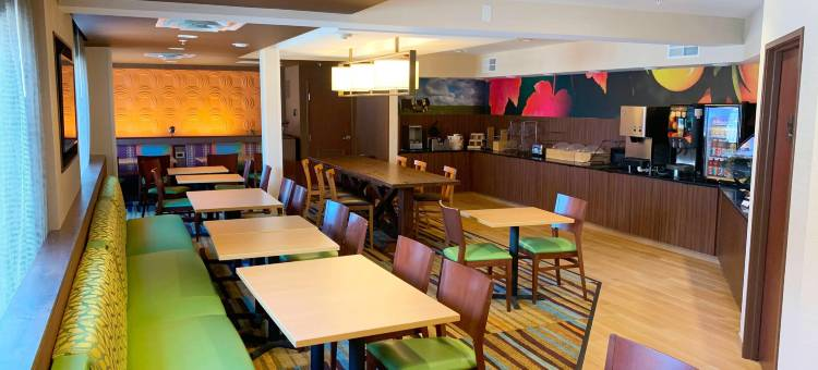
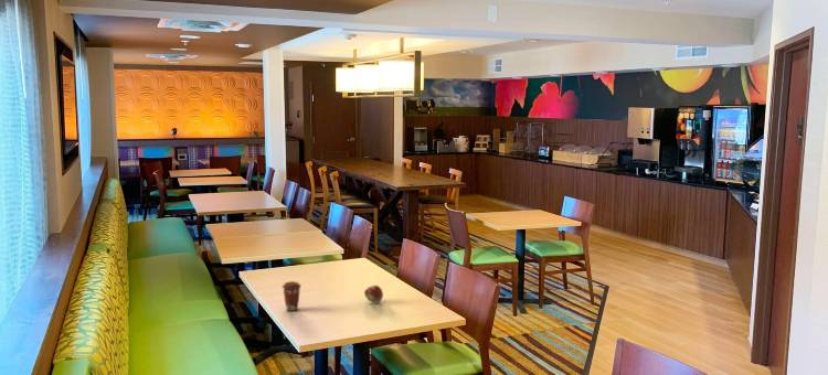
+ fruit (373, 293)
+ coffee cup (291, 296)
